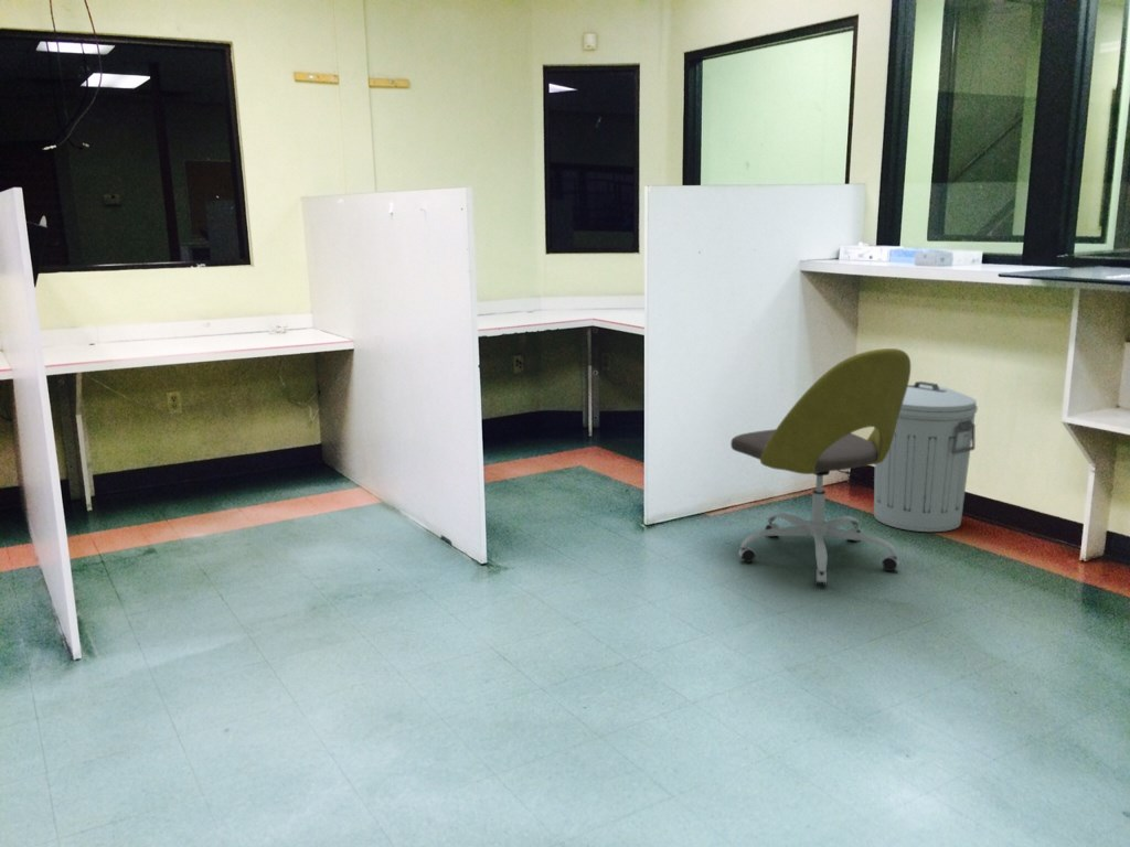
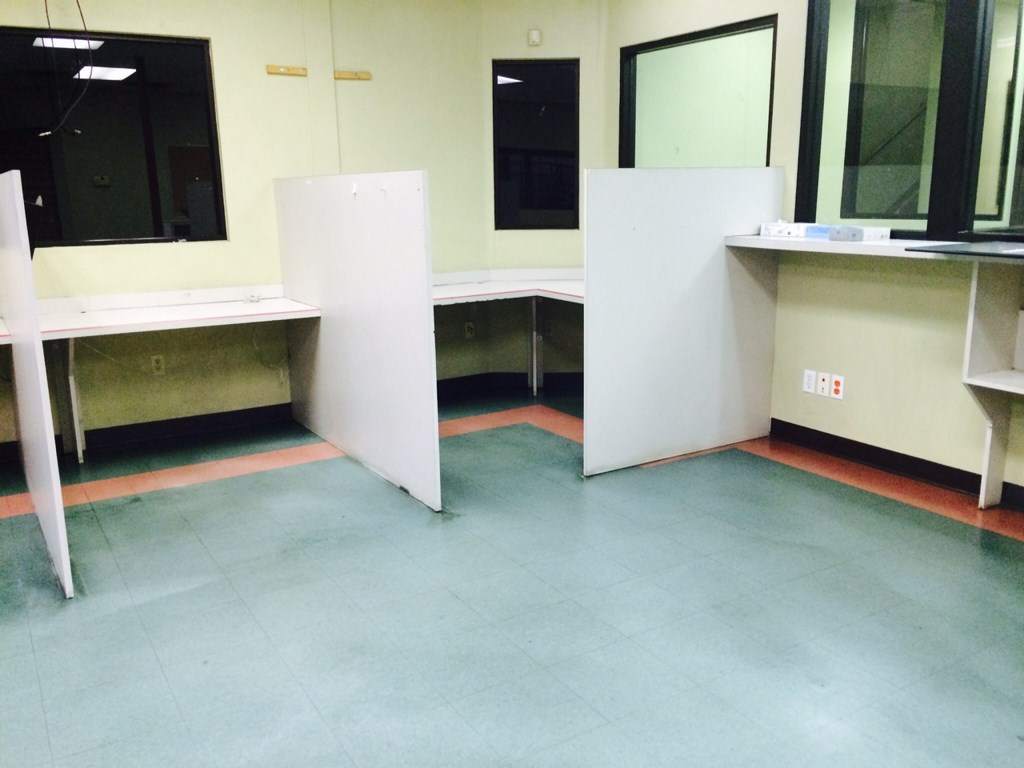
- trash can (921, 451)
- office chair (815, 450)
